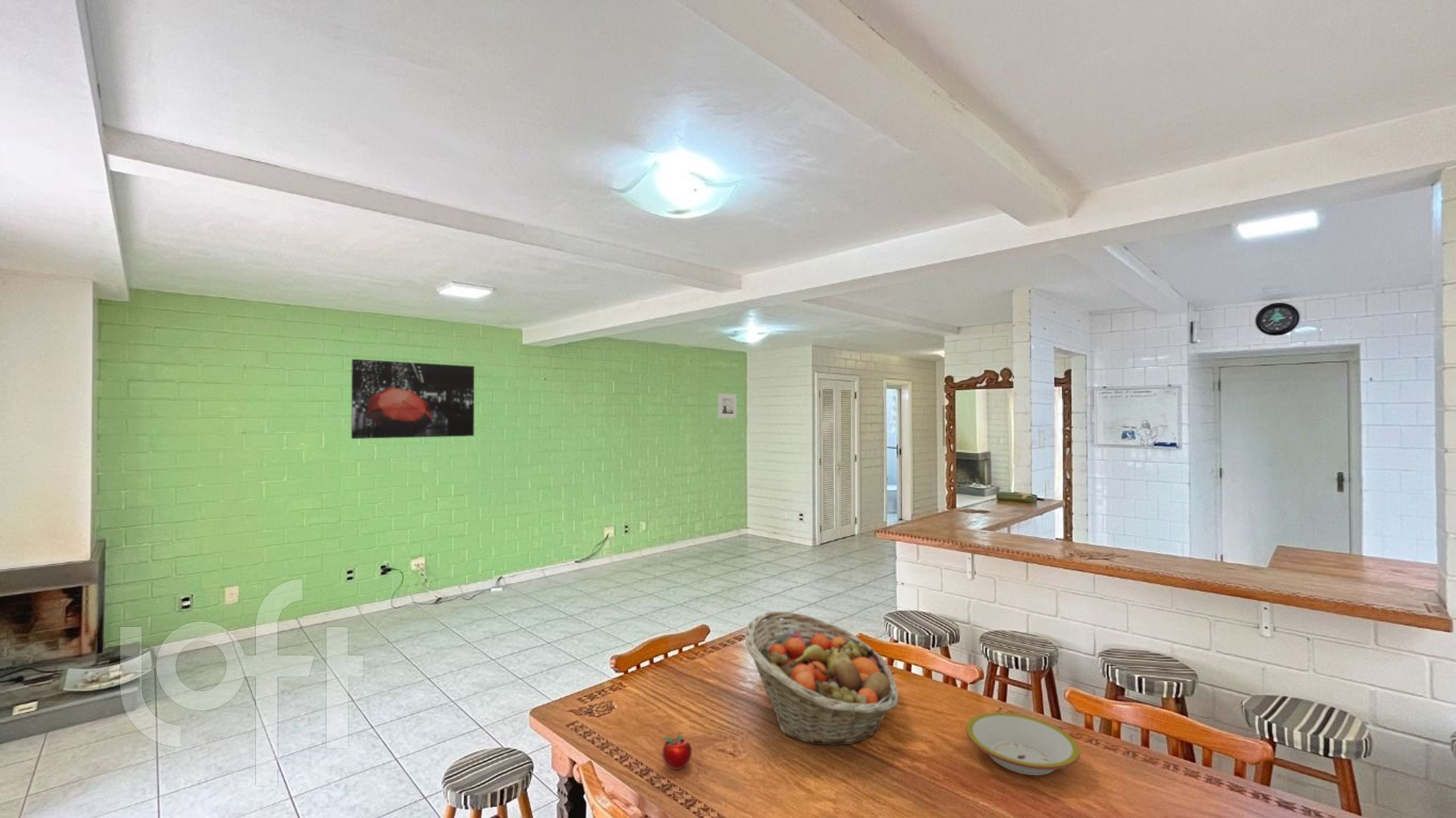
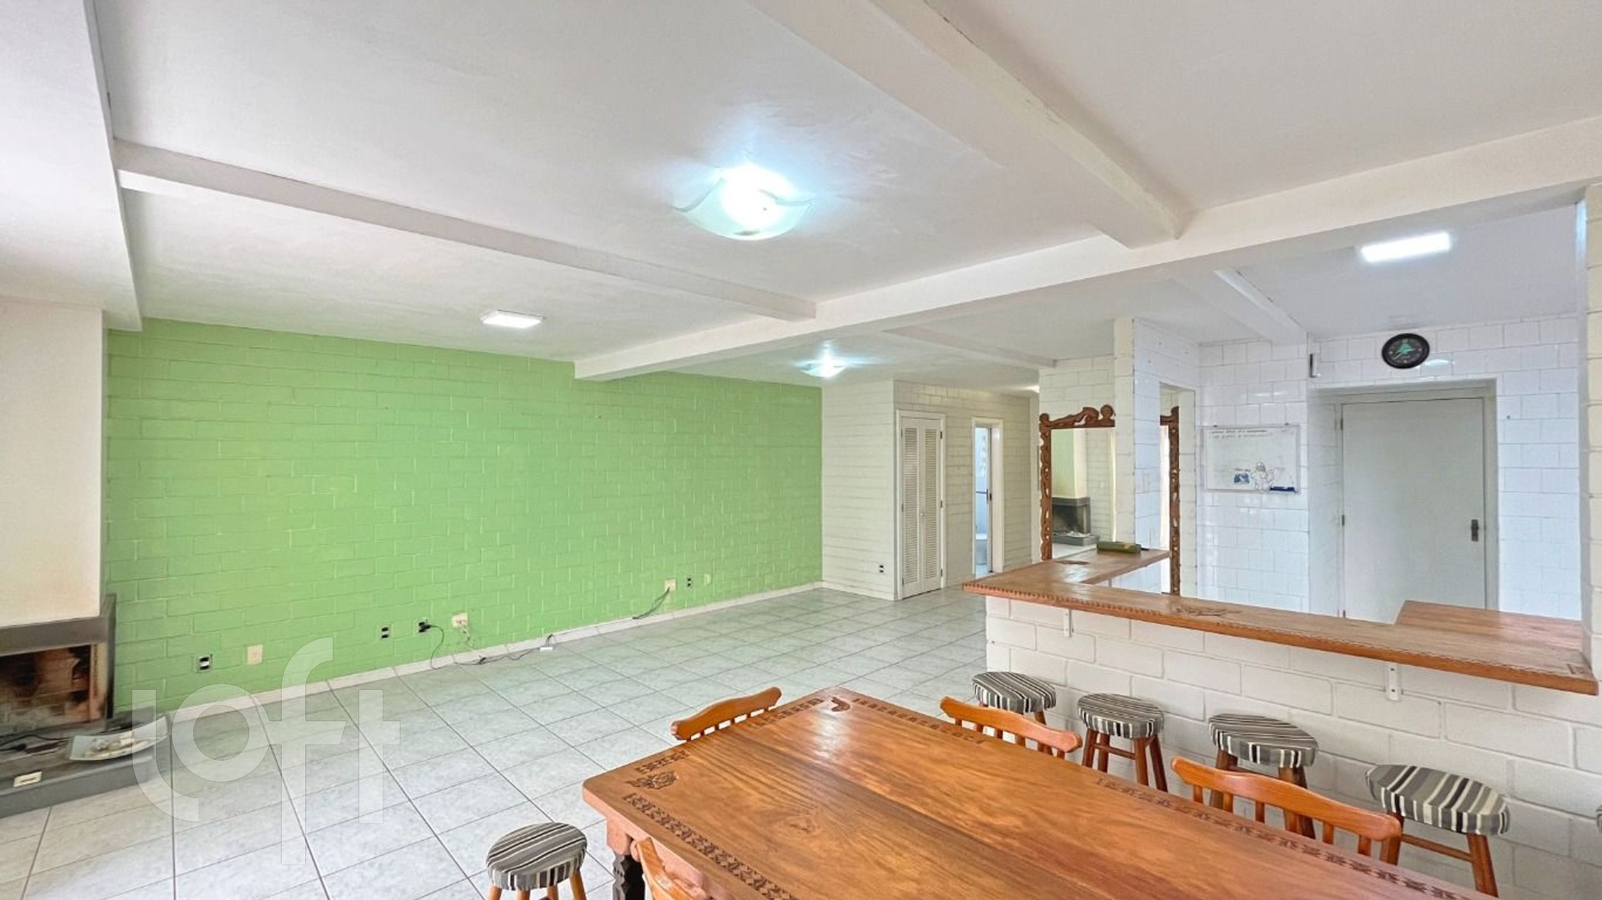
- apple (674, 750)
- fruit basket (820, 670)
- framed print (727, 406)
- bowl (1021, 748)
- wall art (416, 400)
